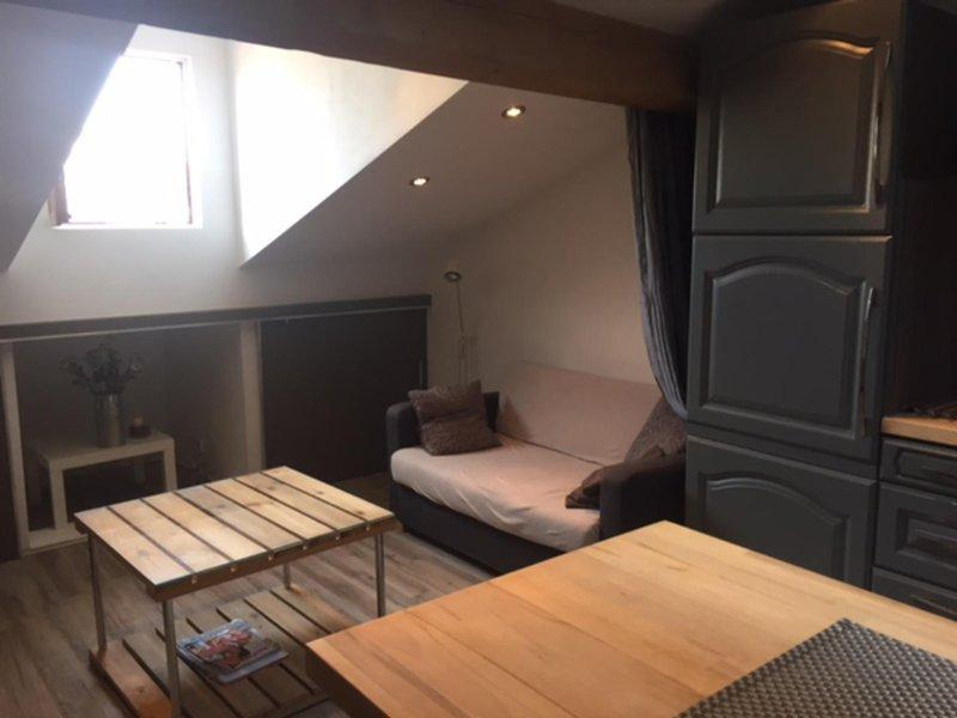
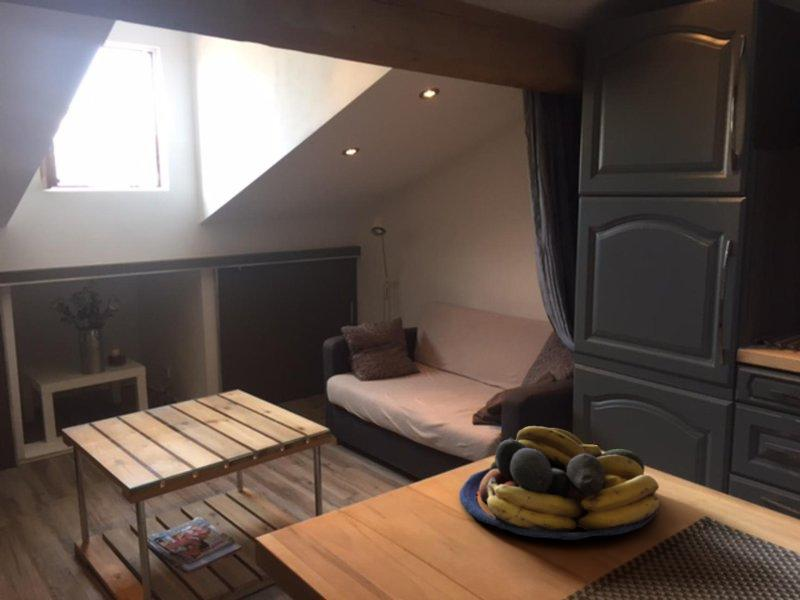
+ fruit bowl (555, 464)
